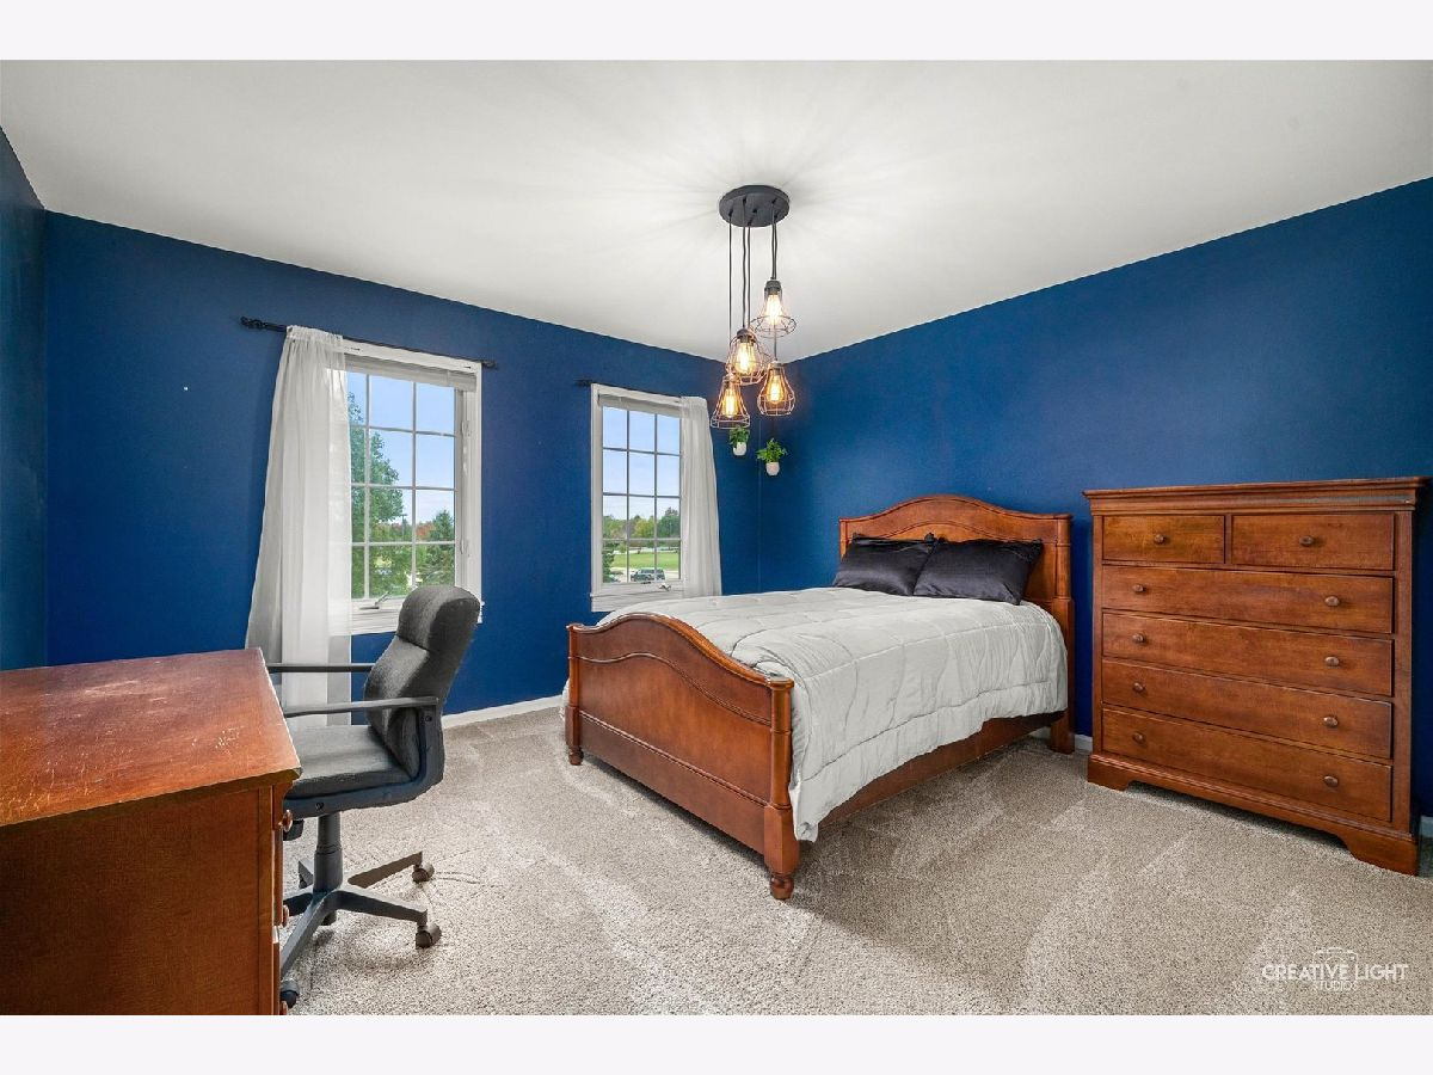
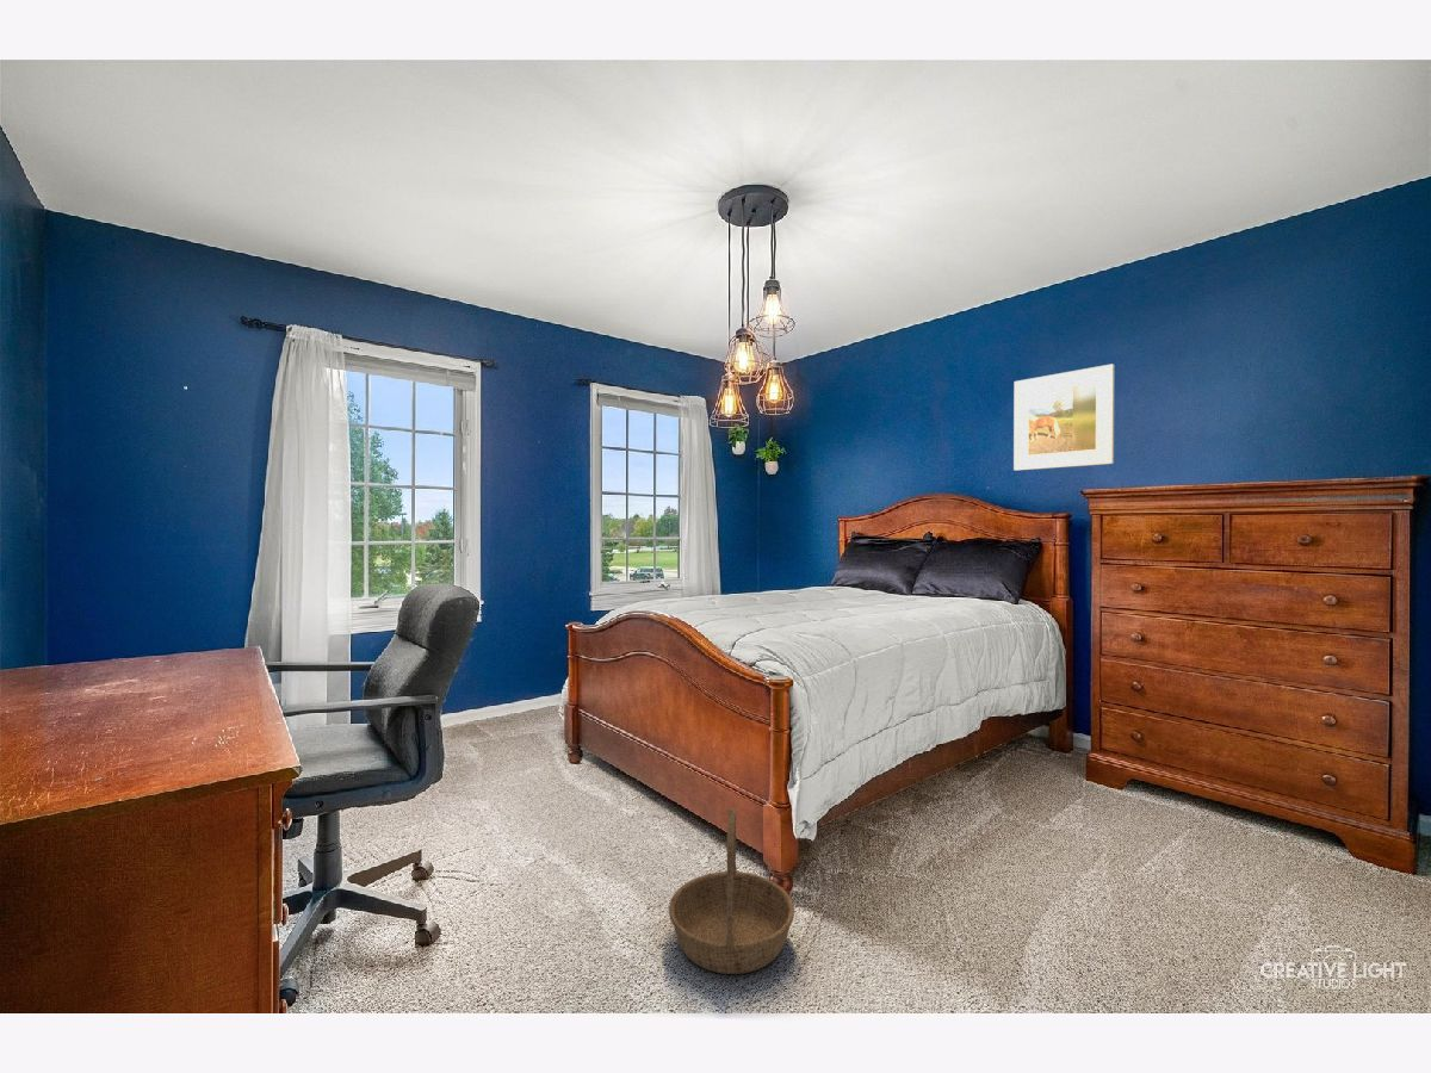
+ basket (731, 876)
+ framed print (1060, 420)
